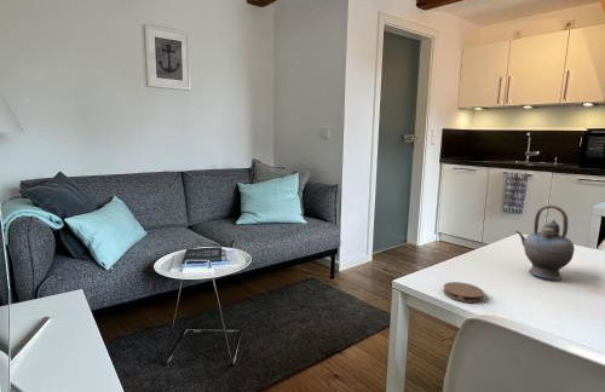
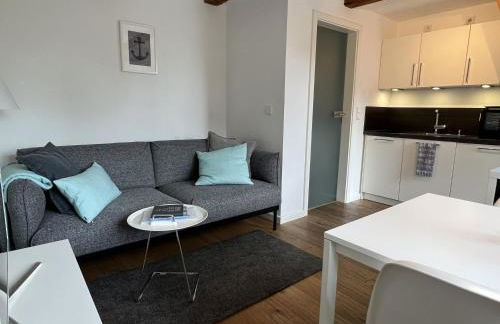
- coaster (462, 290)
- teapot (543, 240)
